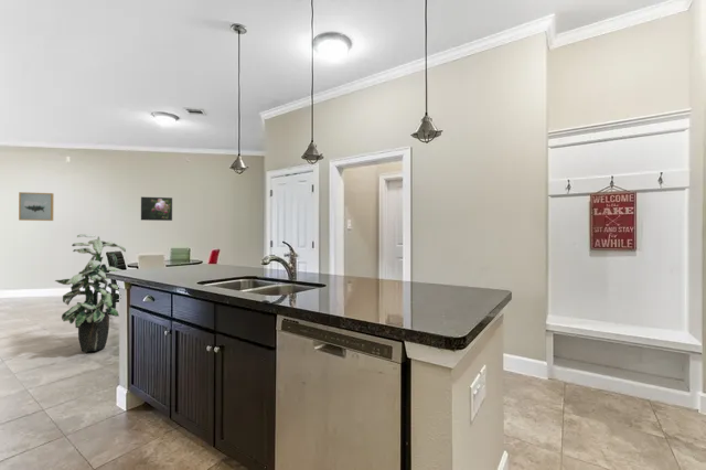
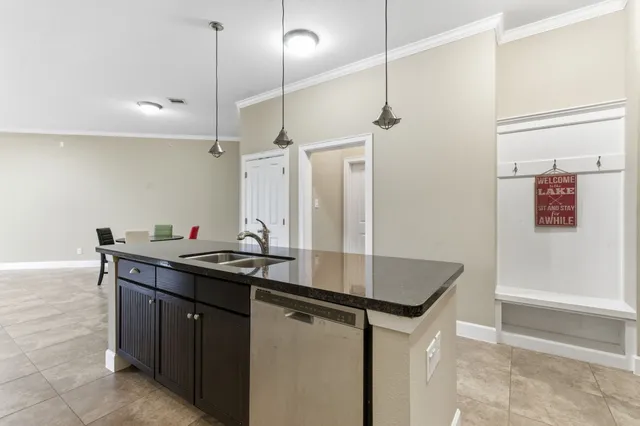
- indoor plant (92, 291)
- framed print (157, 209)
- wall art (35, 206)
